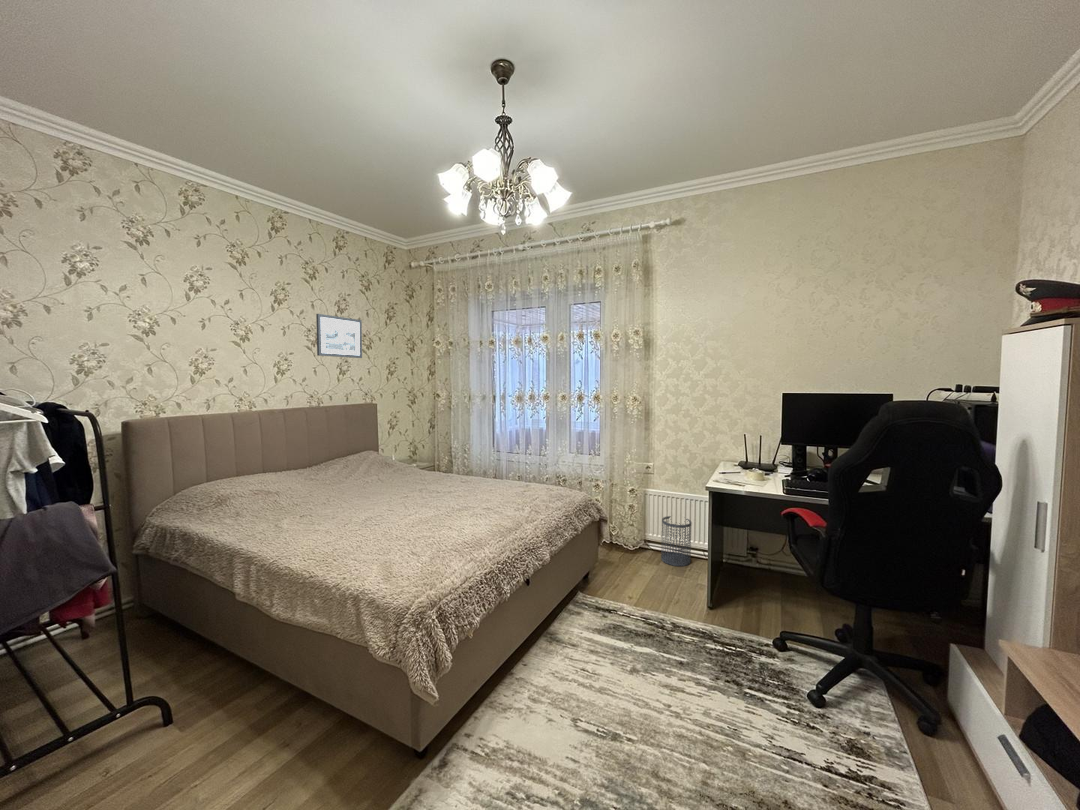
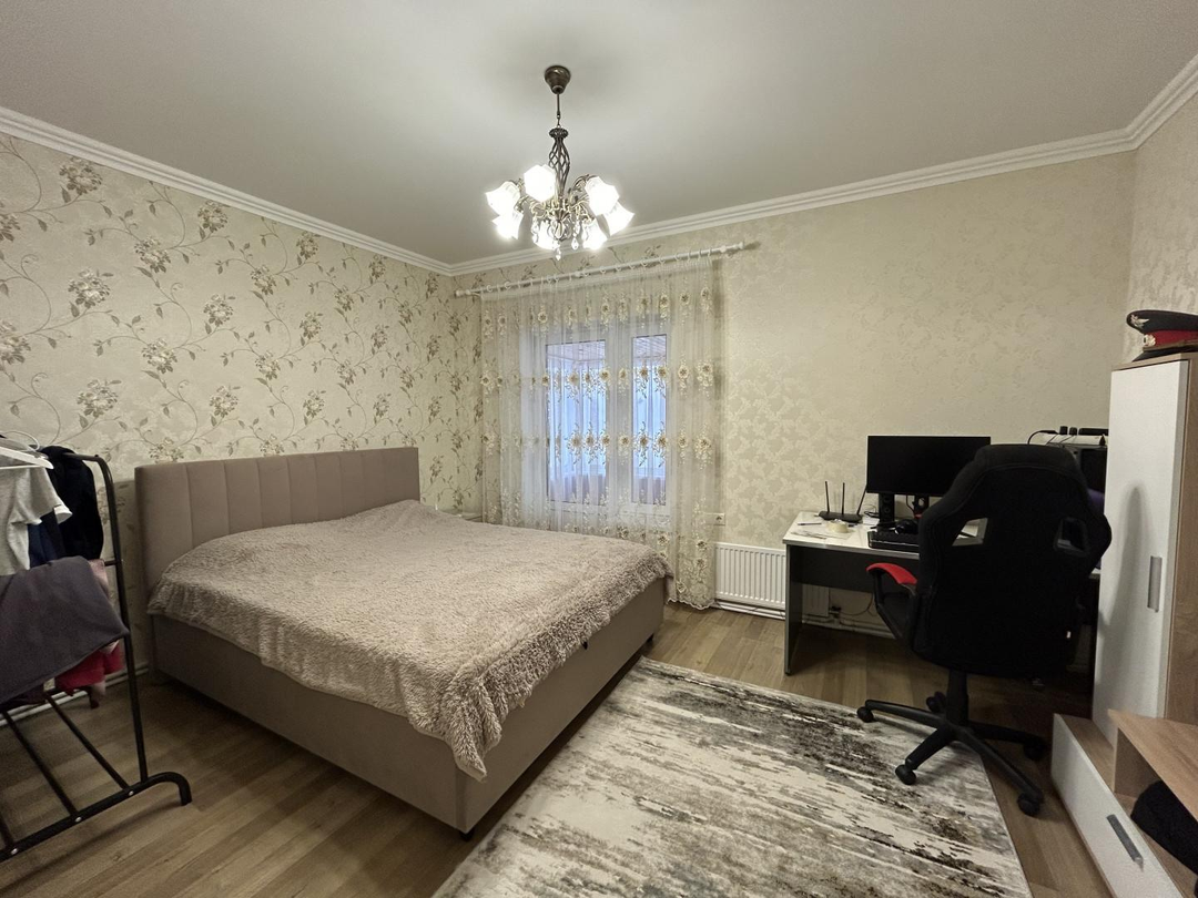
- picture frame (340, 337)
- wastebasket (676, 540)
